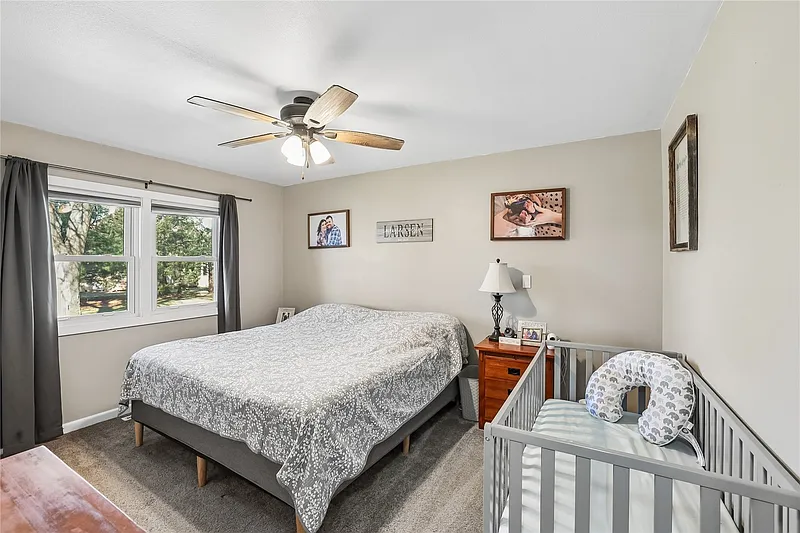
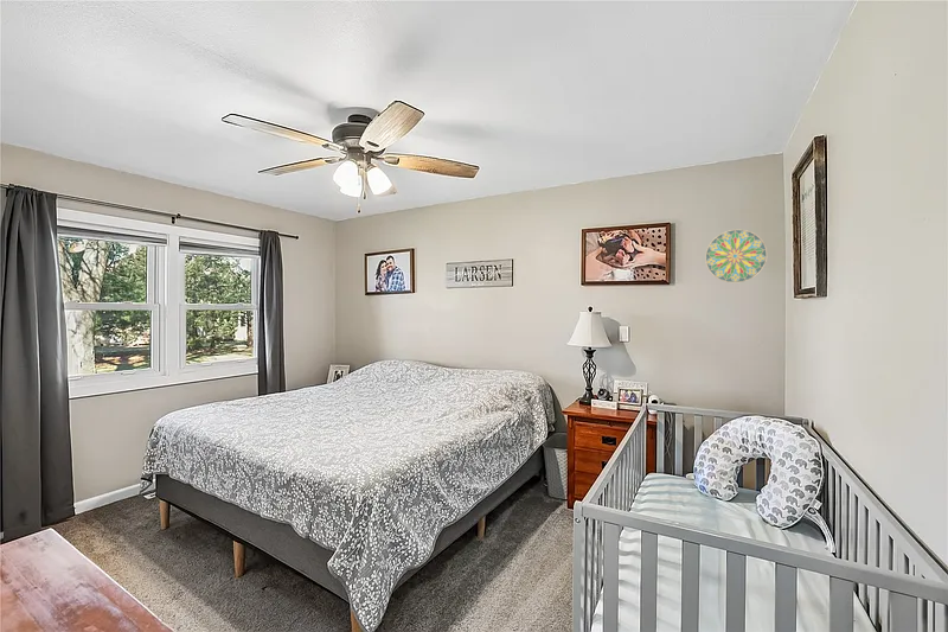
+ decorative plate (735, 256)
